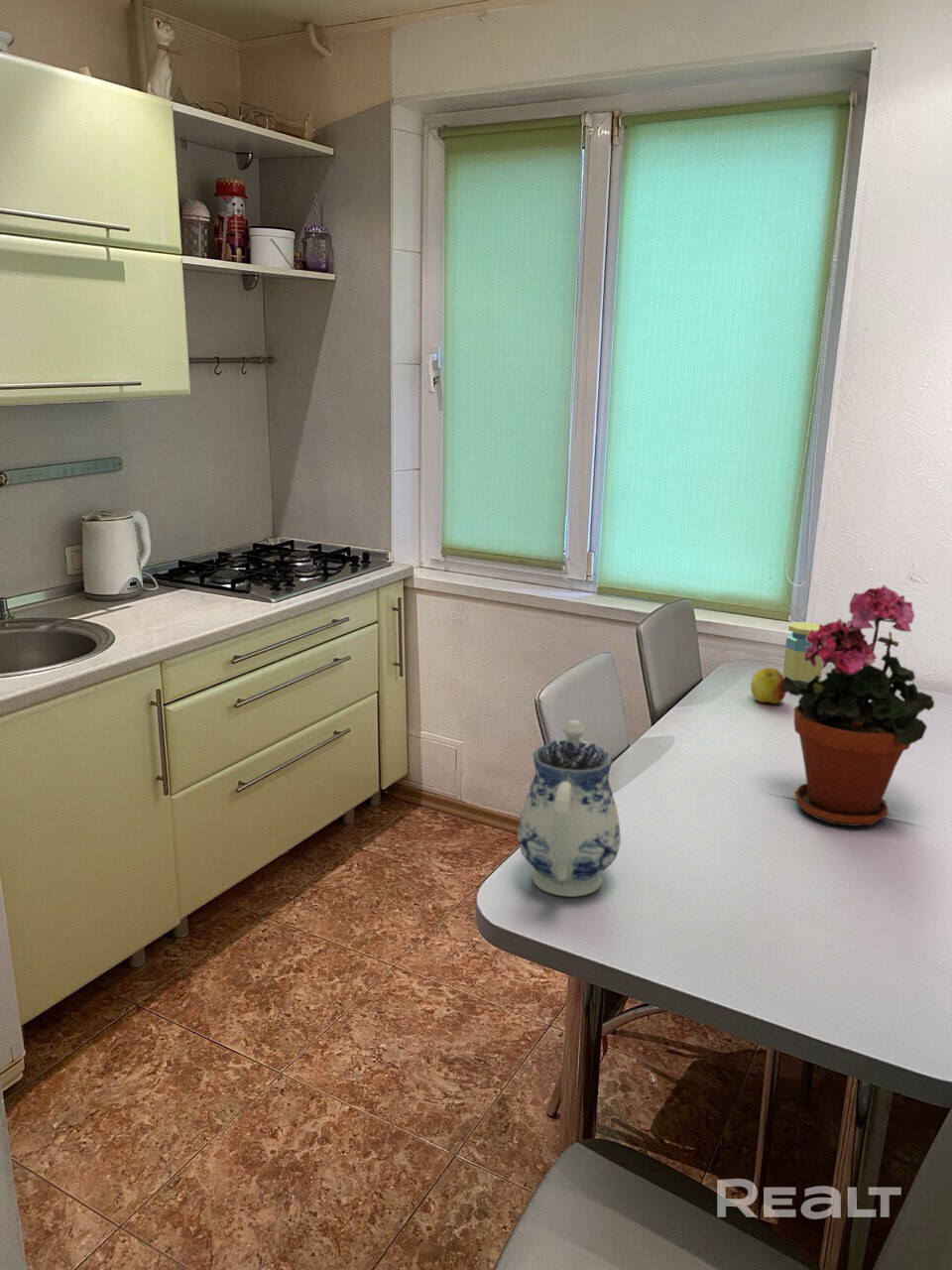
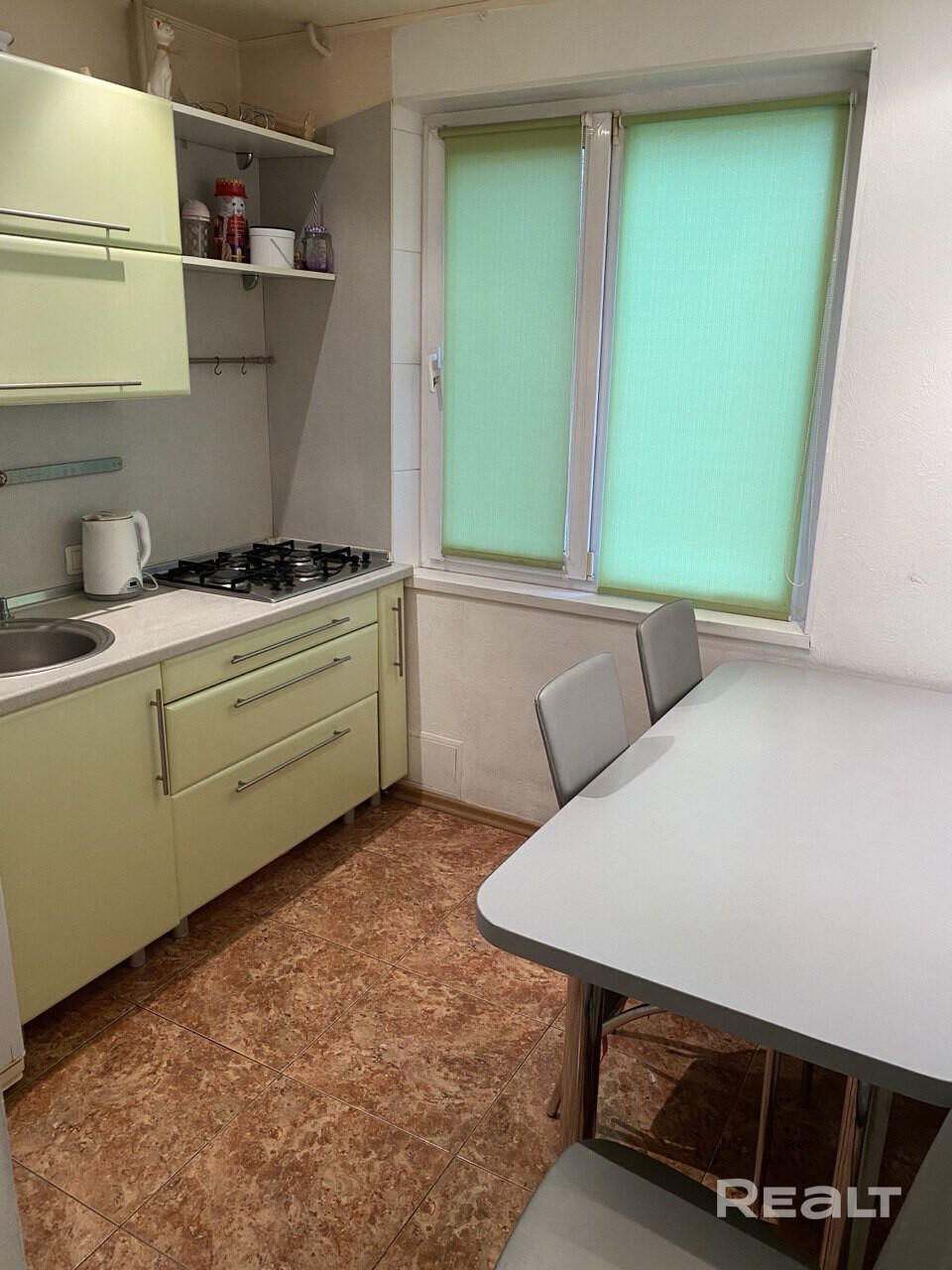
- jar (803, 656)
- potted plant (855, 699)
- apple (769, 686)
- teapot (570, 802)
